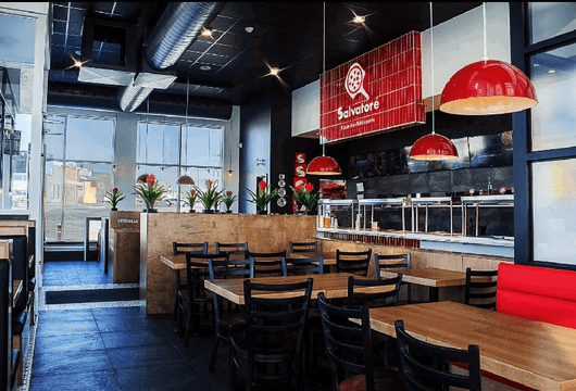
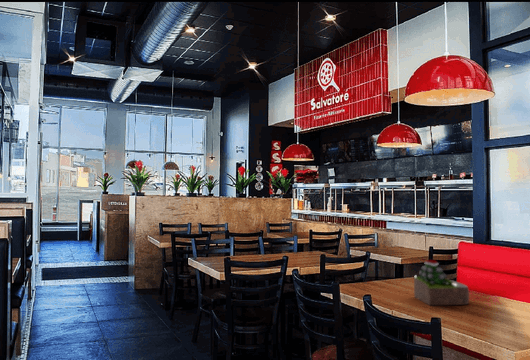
+ succulent plant (442, 280)
